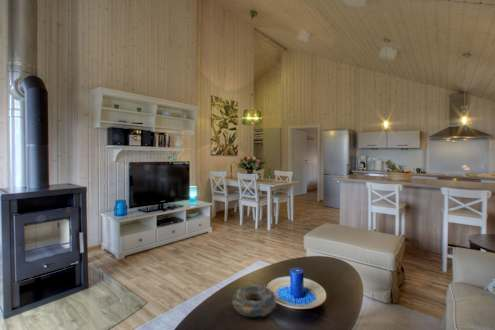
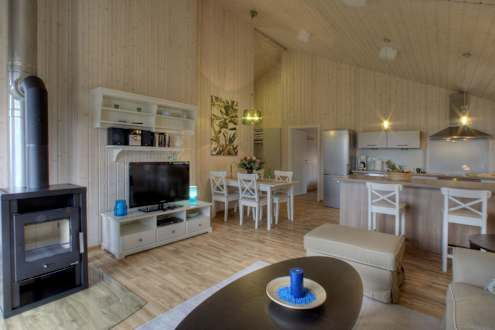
- decorative bowl (253, 300)
